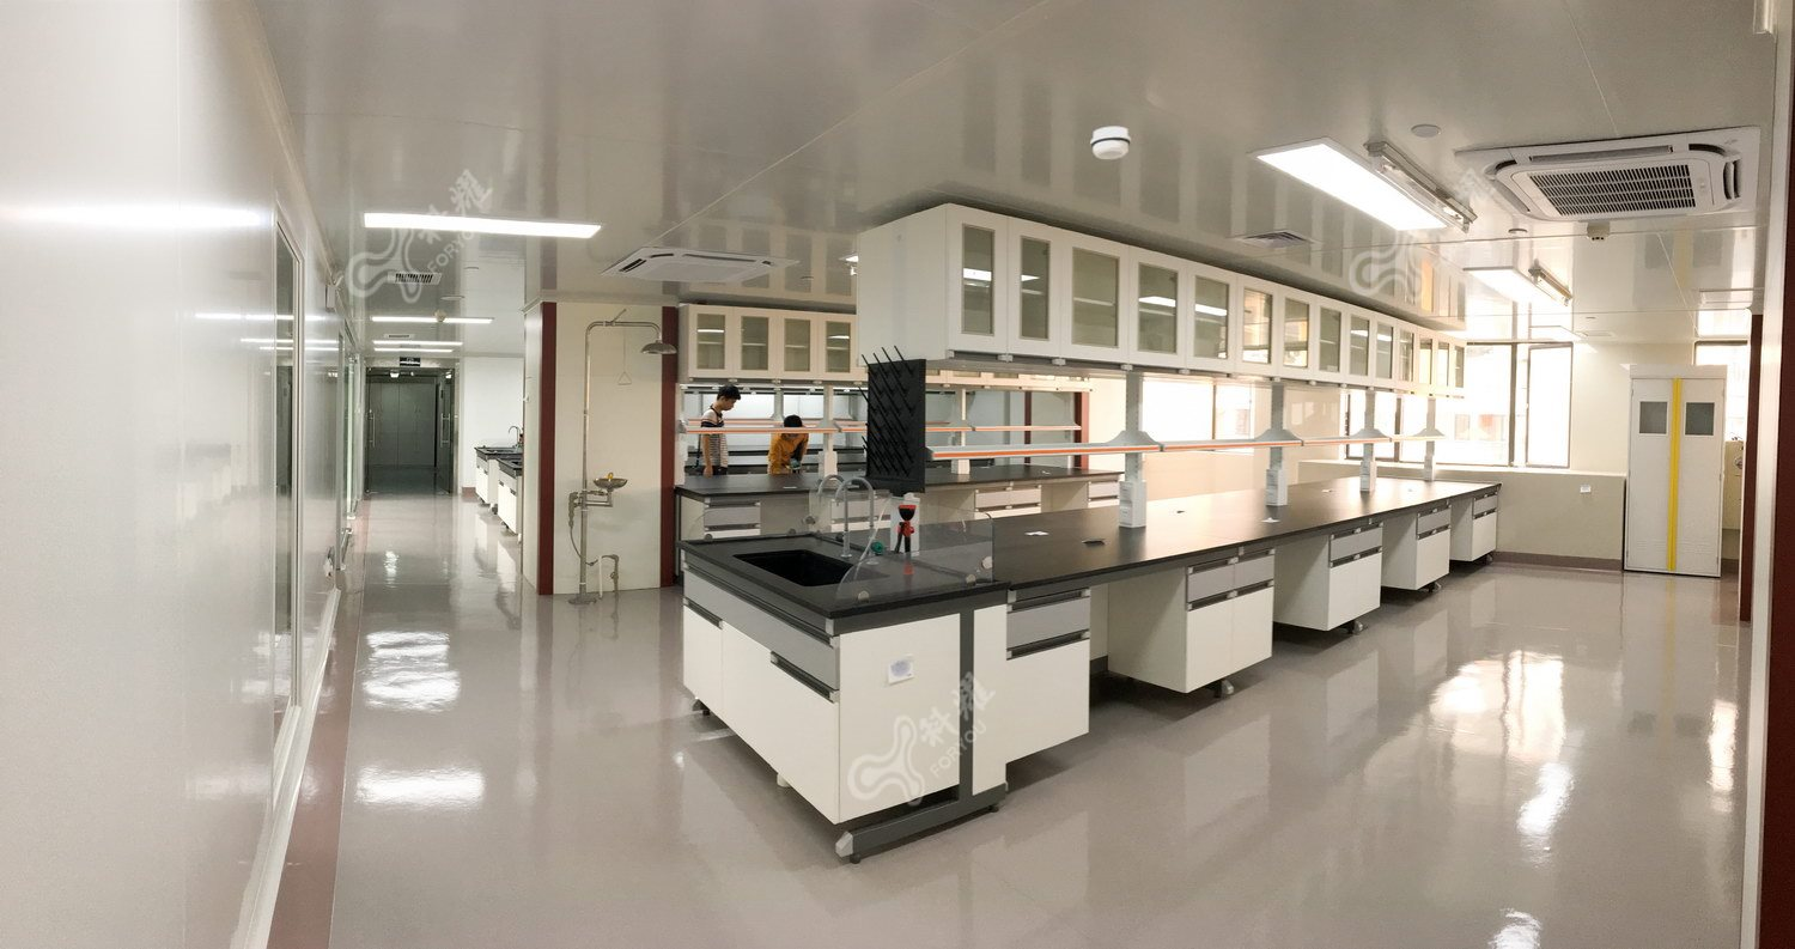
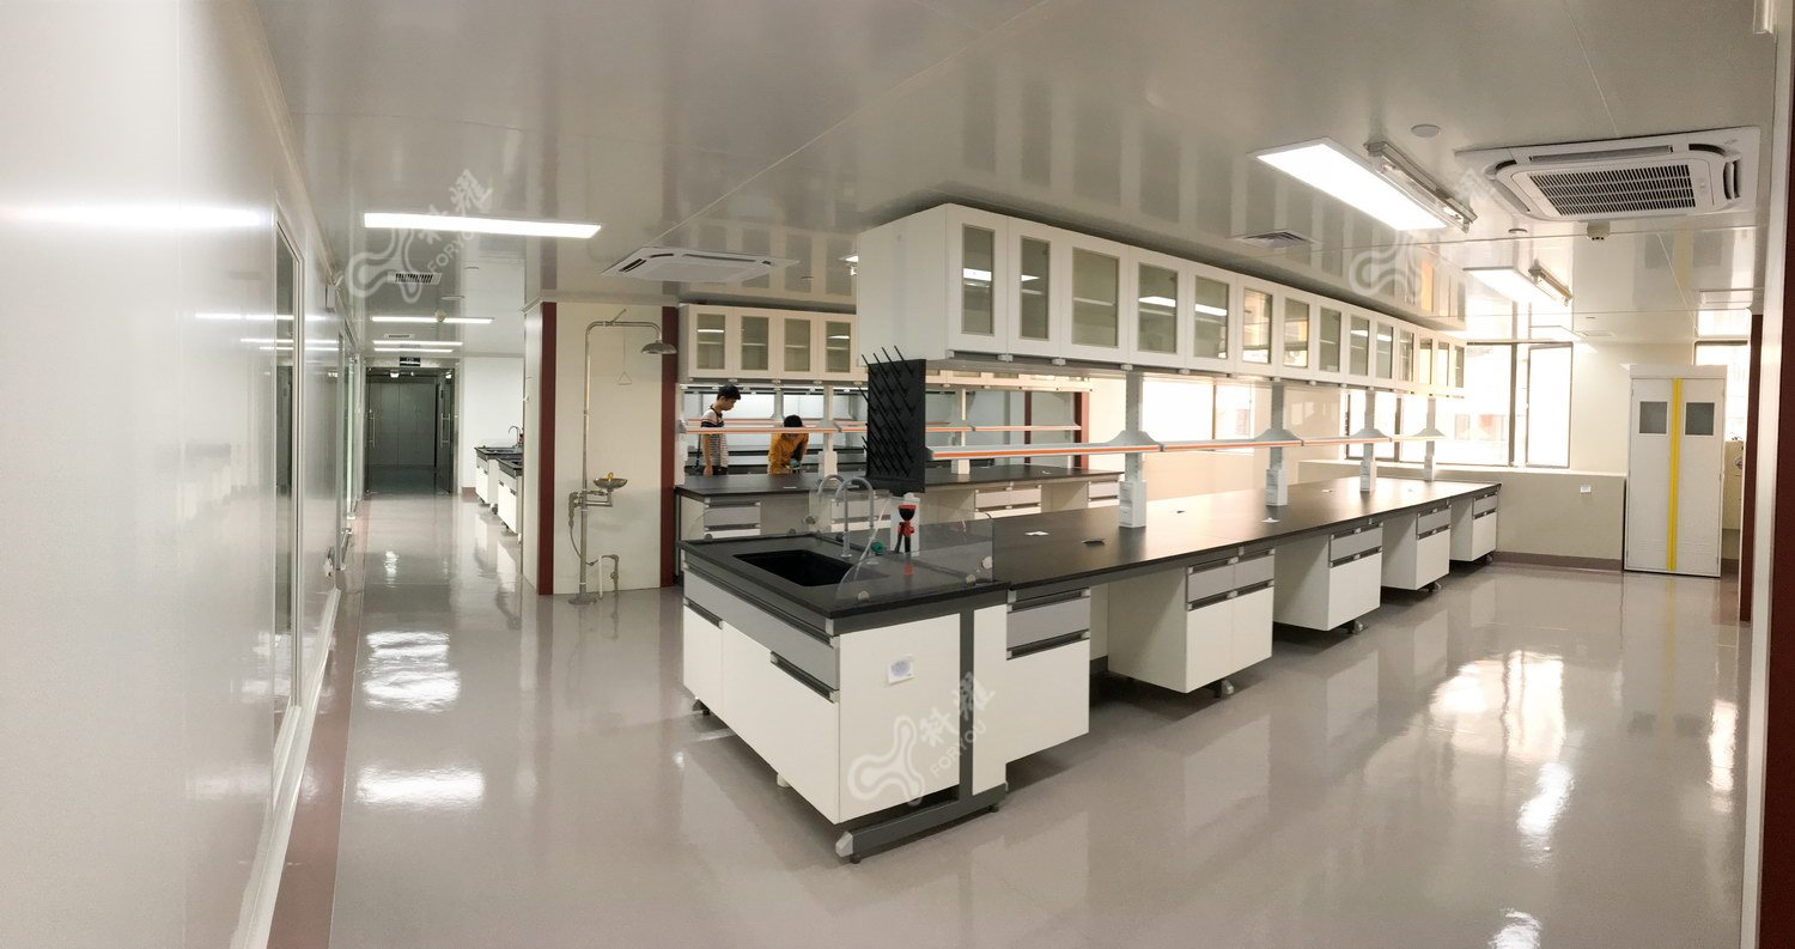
- smoke detector (1111, 142)
